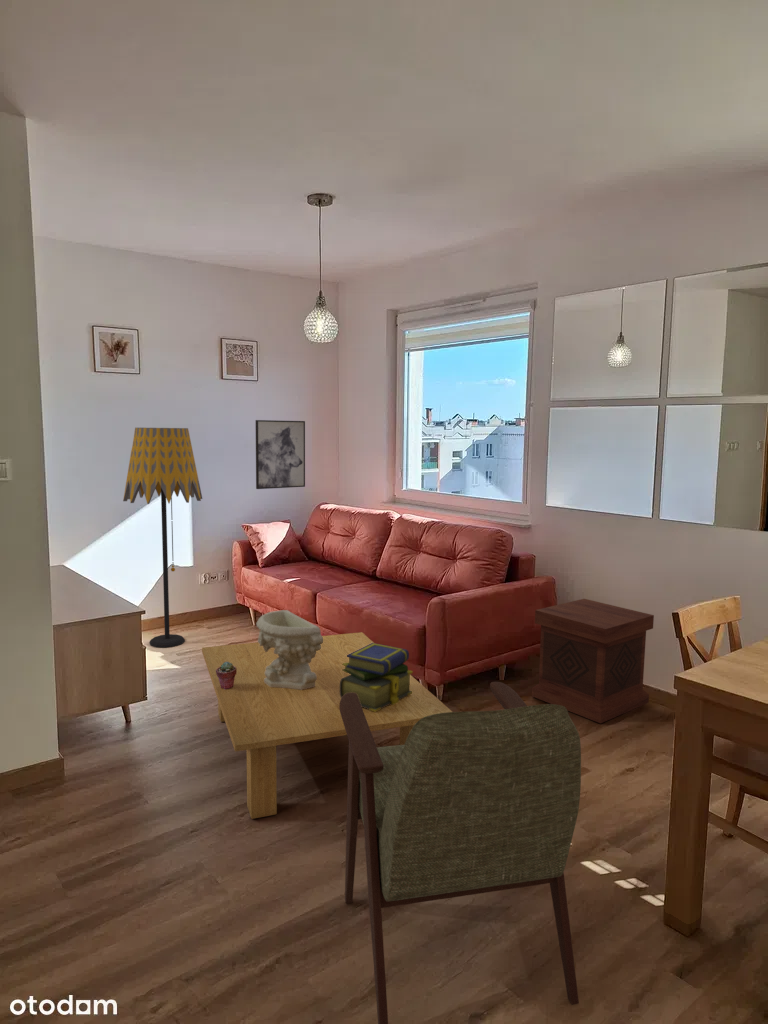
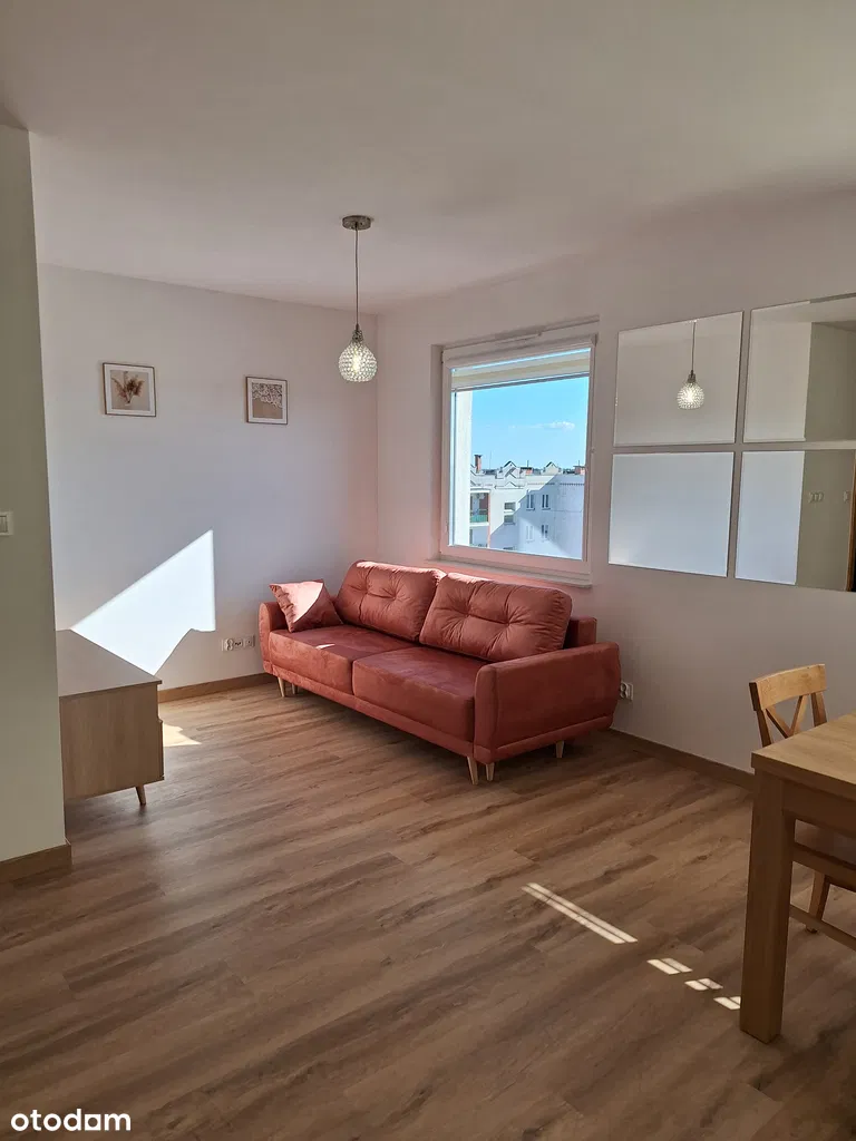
- floor lamp (164, 536)
- coffee table (312, 711)
- armchair (454, 811)
- stack of books (376, 673)
- decorative bowl (285, 648)
- wall art (281, 454)
- potted succulent (226, 673)
- side table (591, 656)
